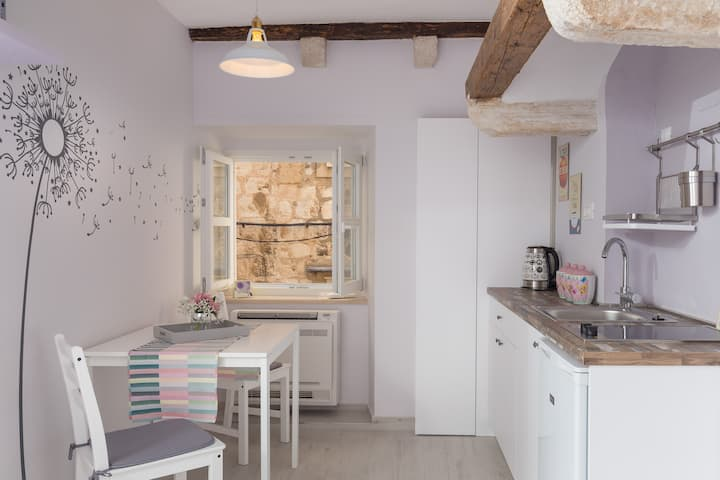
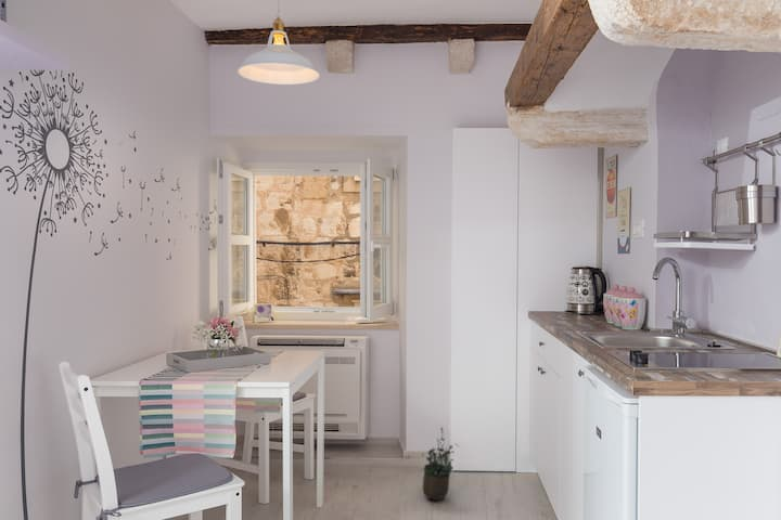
+ potted plant (438, 465)
